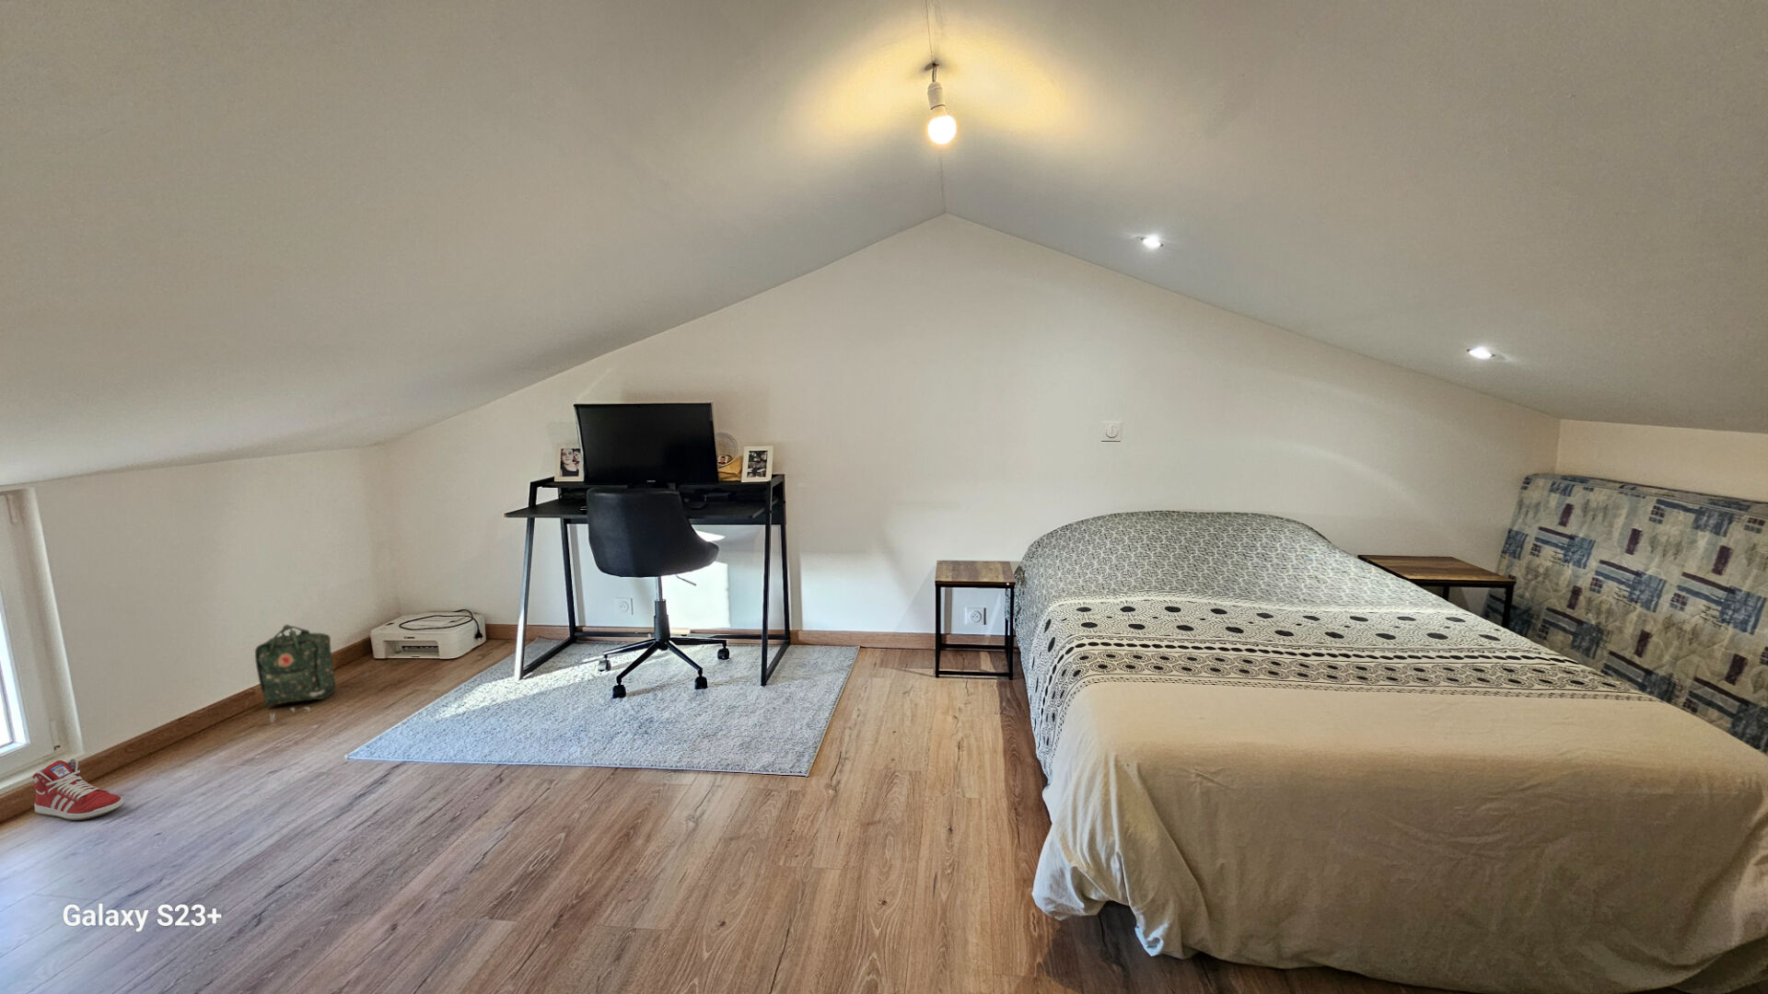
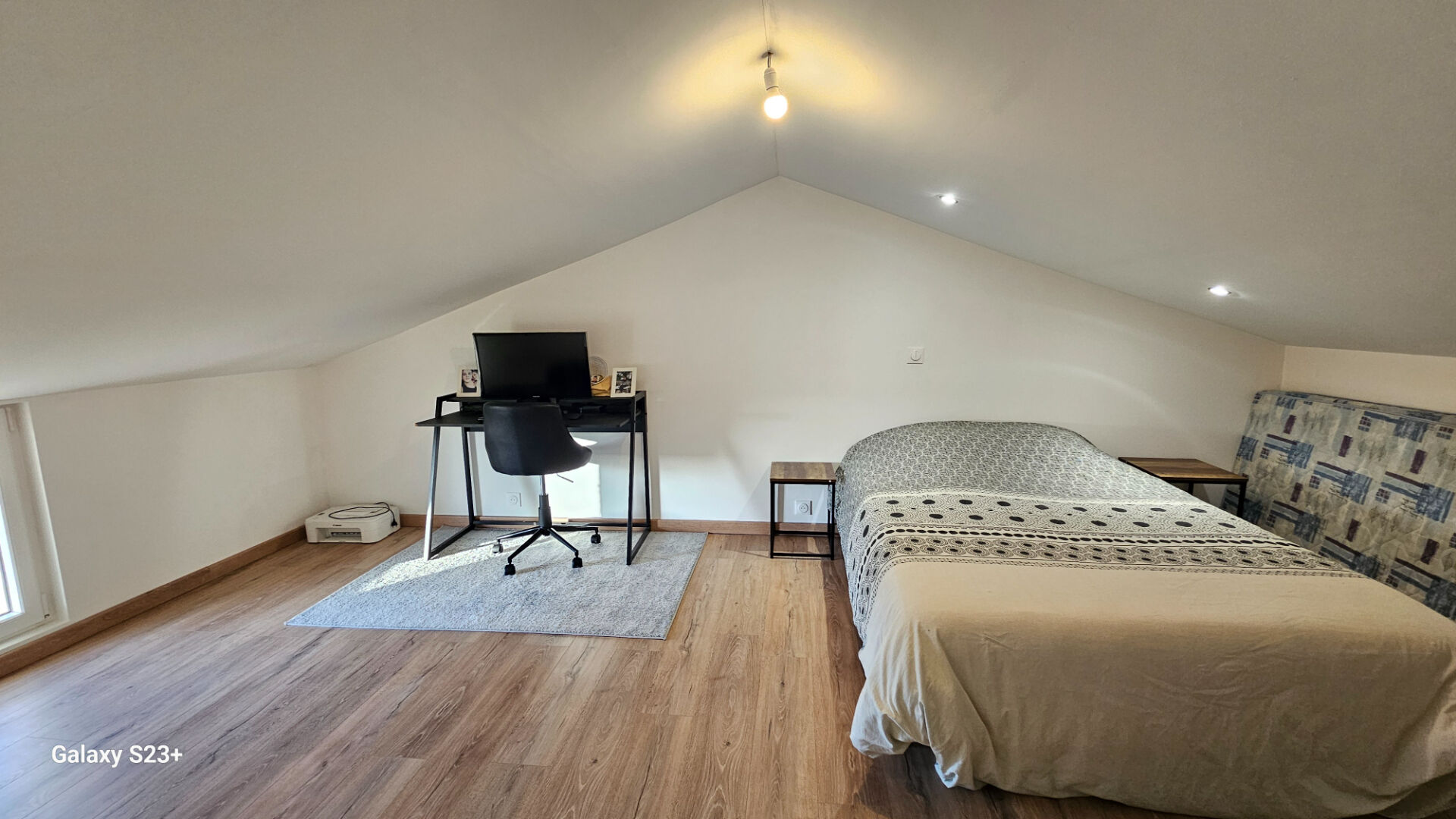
- sneaker (75, 786)
- backpack (302, 665)
